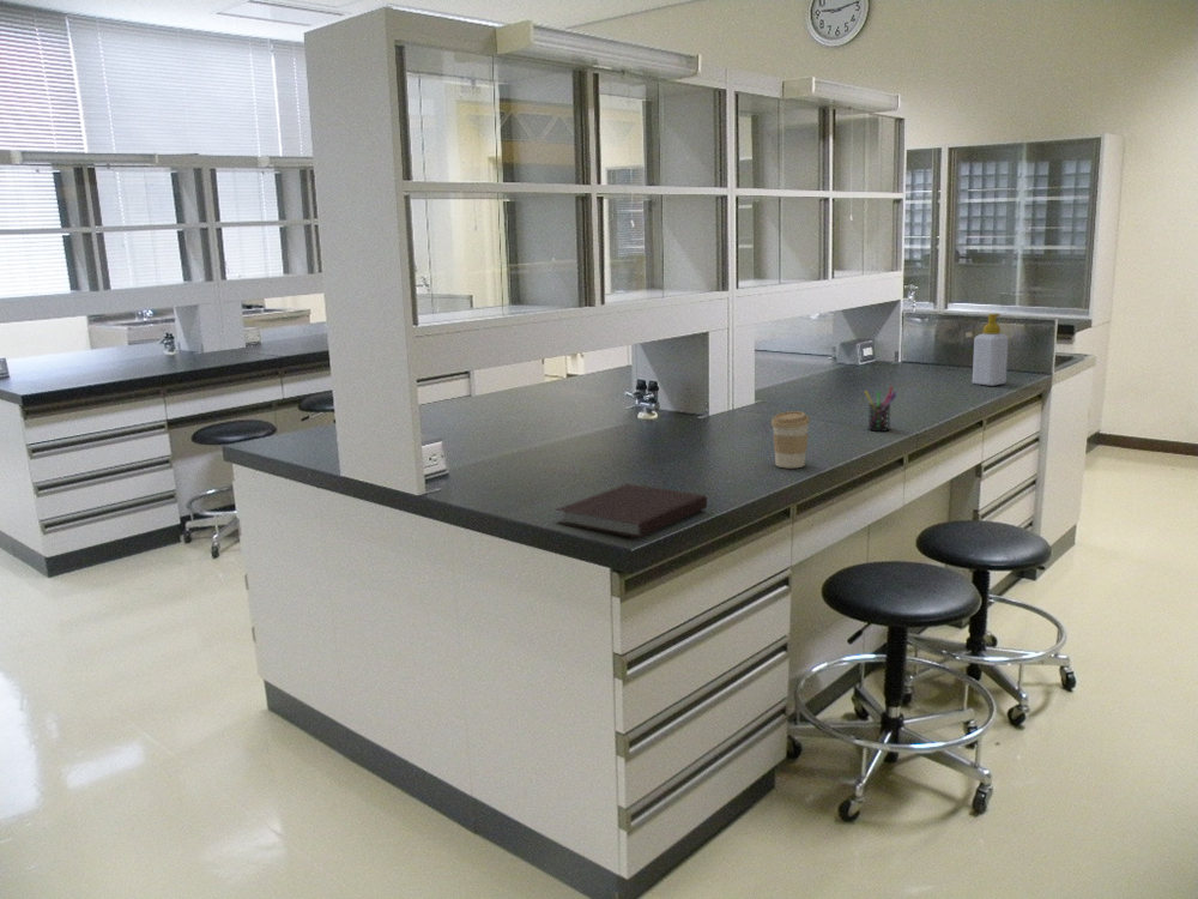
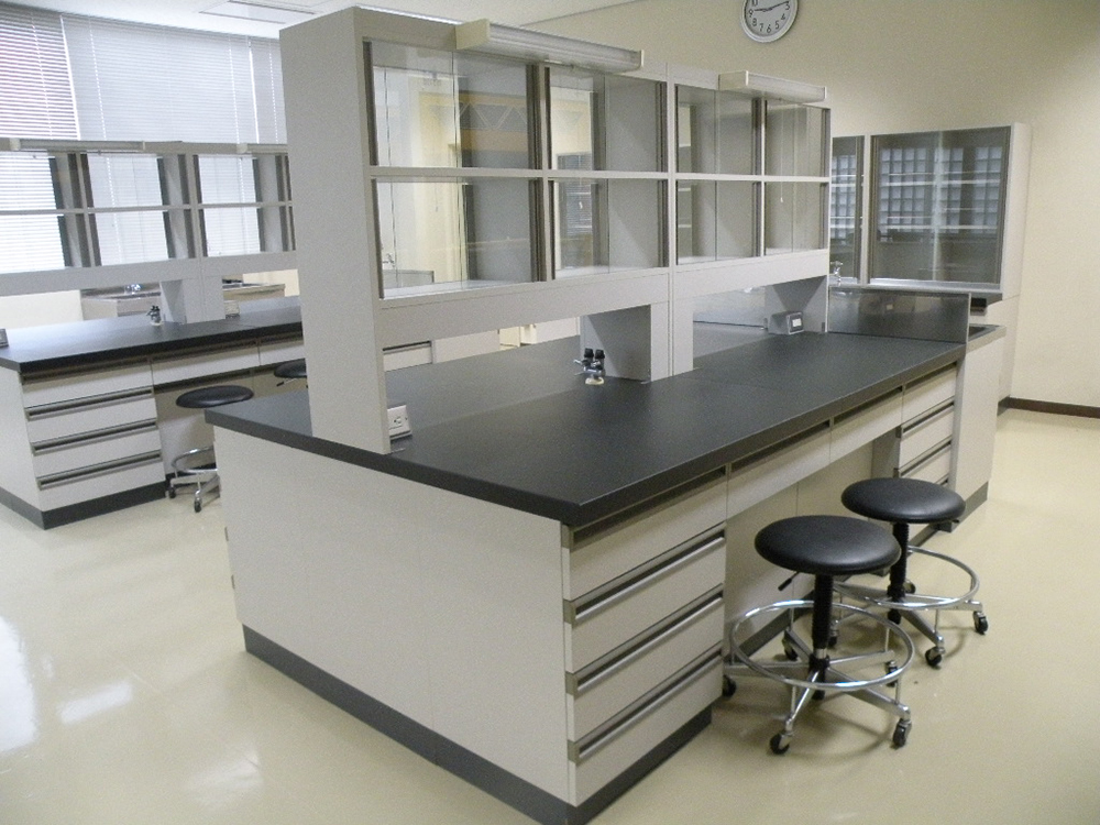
- soap bottle (991, 349)
- coffee cup (789, 439)
- pen holder (881, 408)
- notebook (633, 508)
